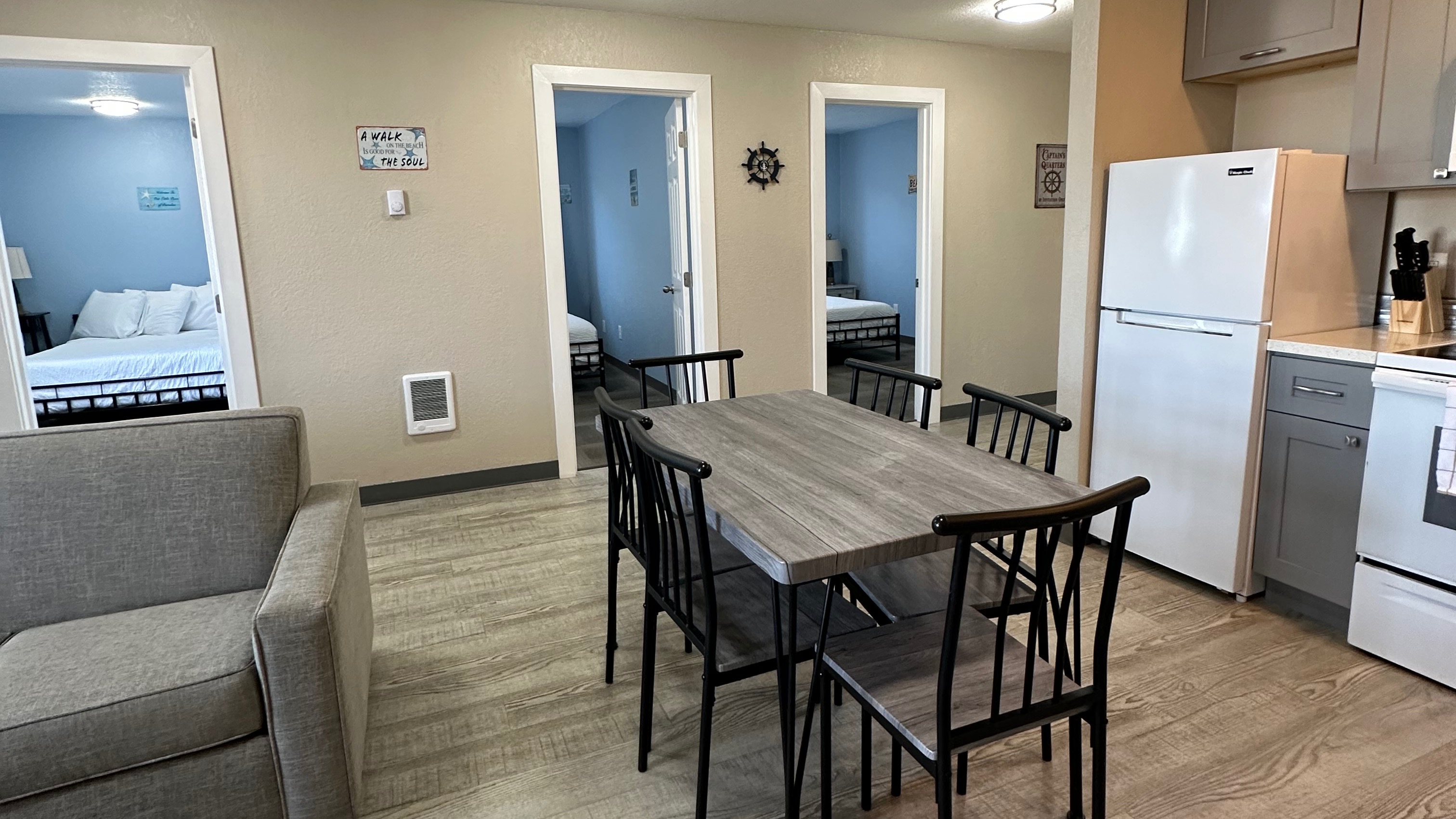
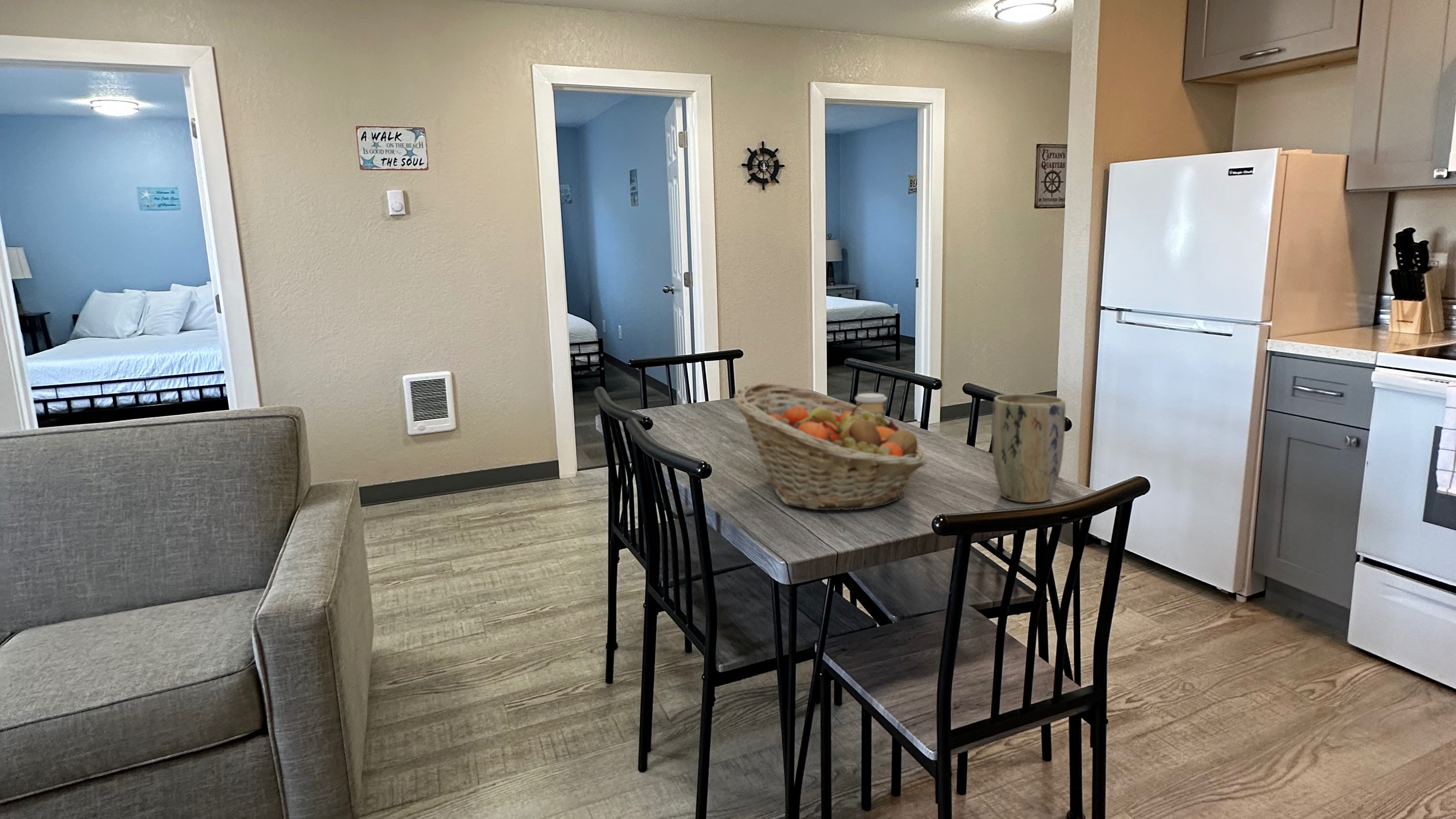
+ fruit basket (829, 439)
+ plant pot (1027, 448)
+ coffee cup (872, 413)
